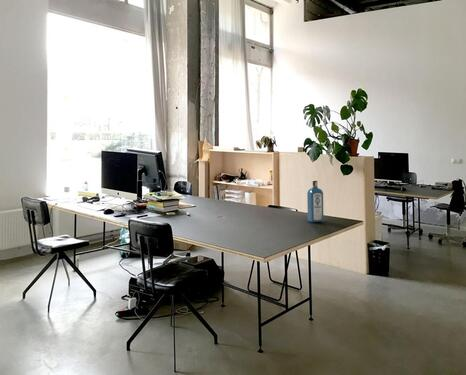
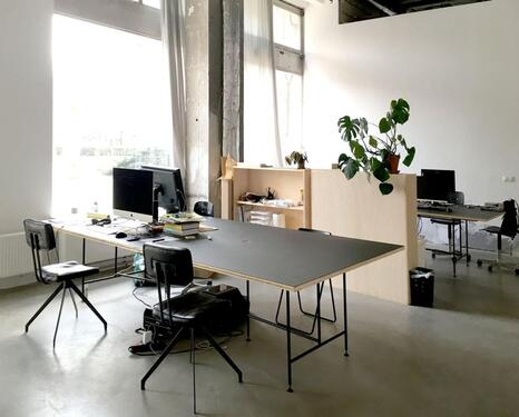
- liquor (315, 201)
